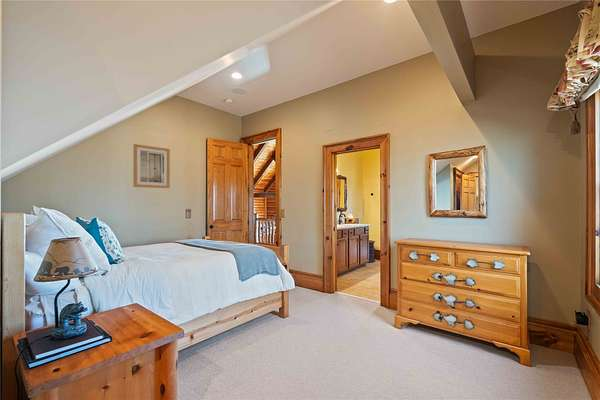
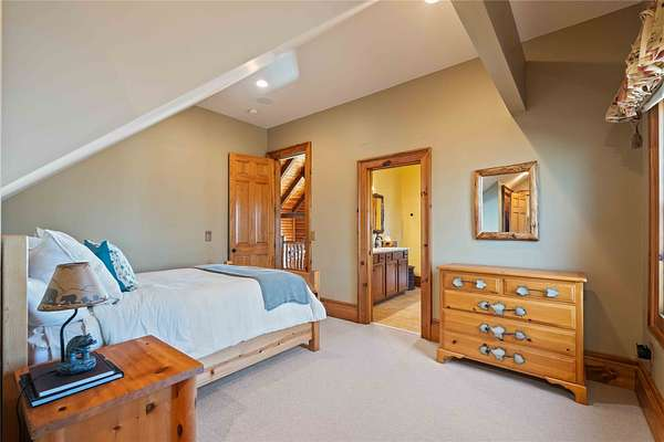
- wall art (152, 167)
